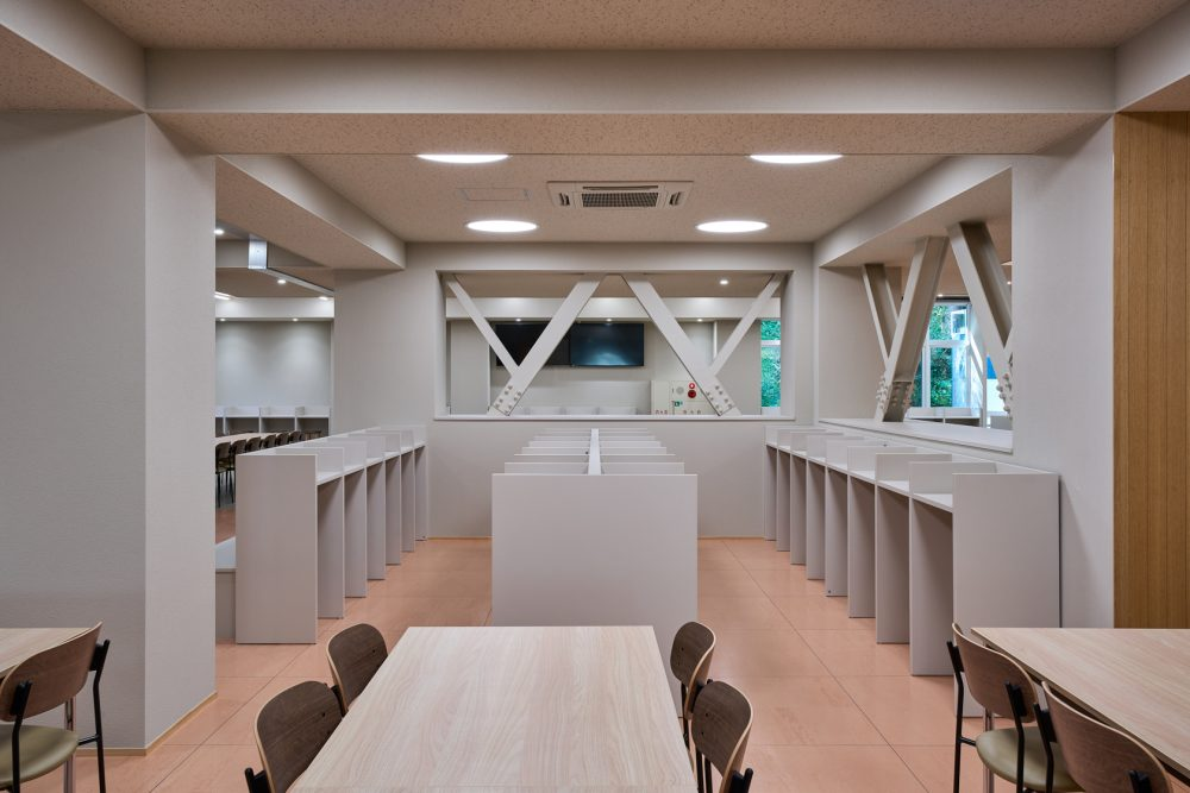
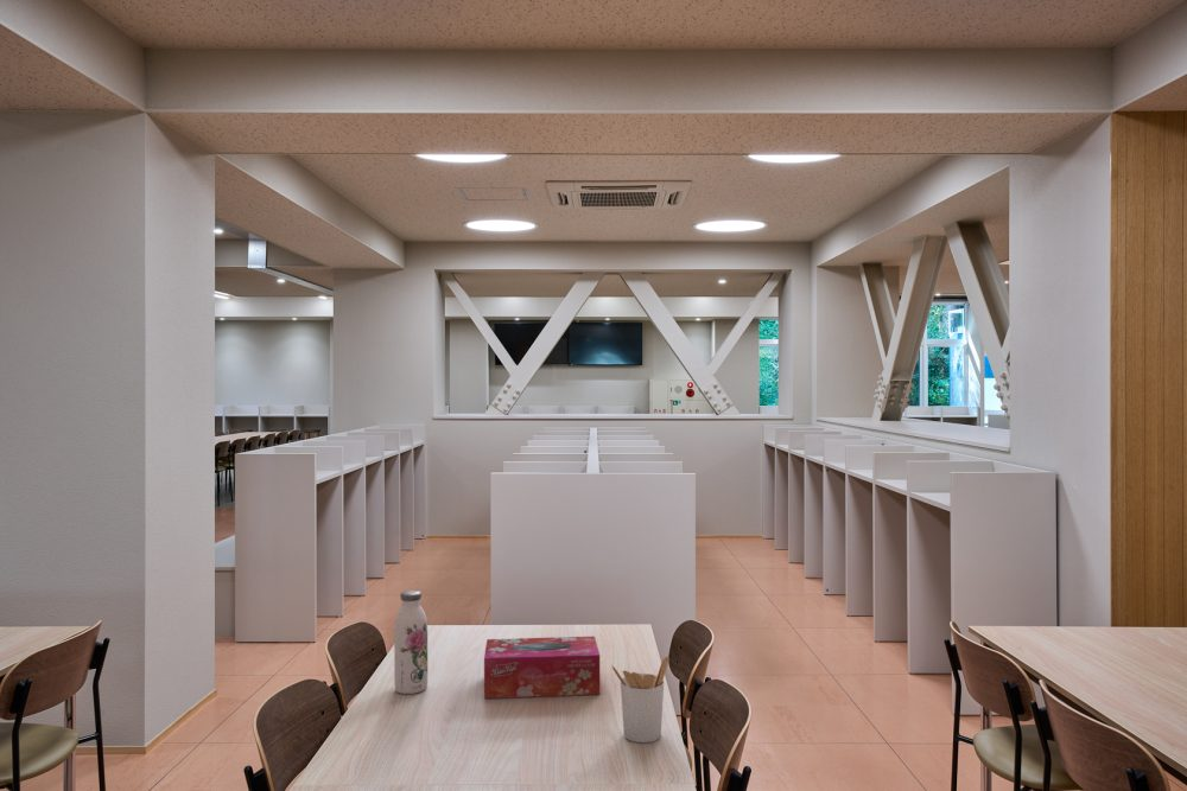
+ water bottle (411, 639)
+ tissue box (541, 665)
+ utensil holder (641, 698)
